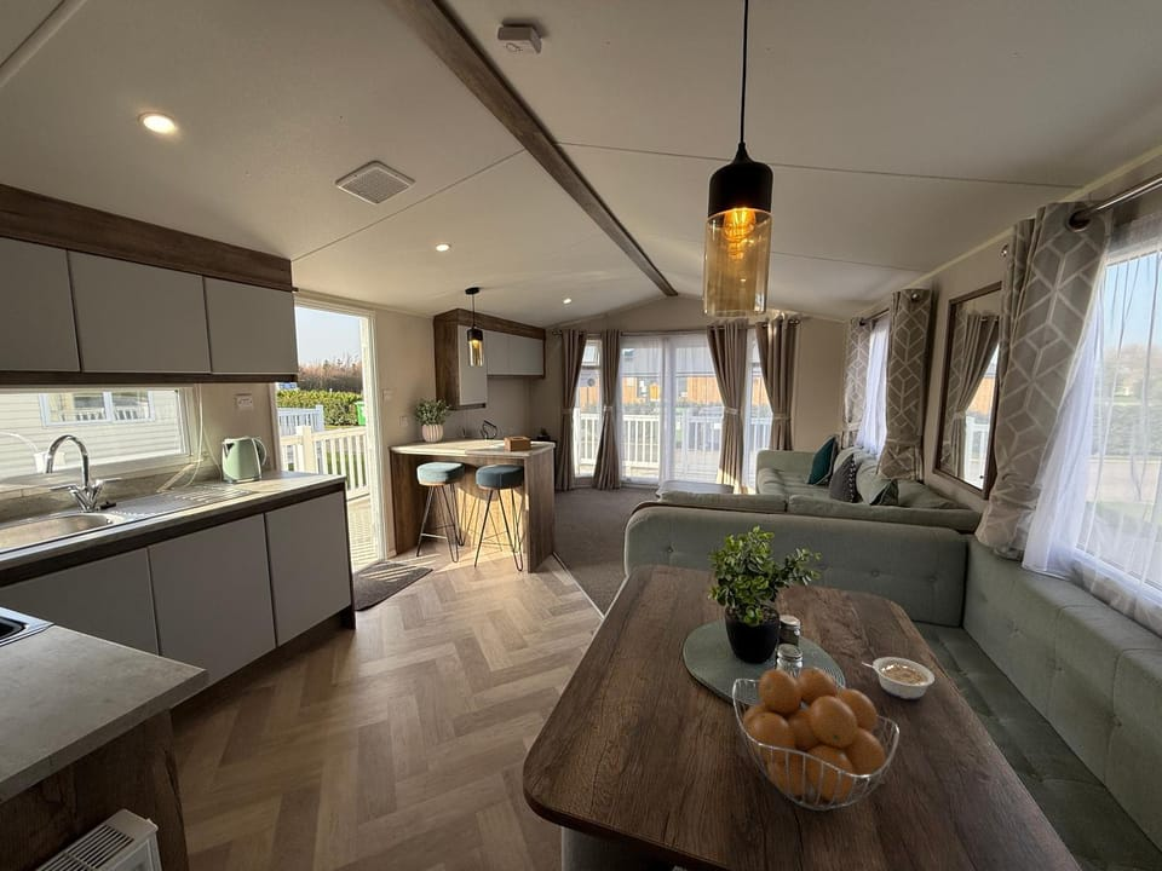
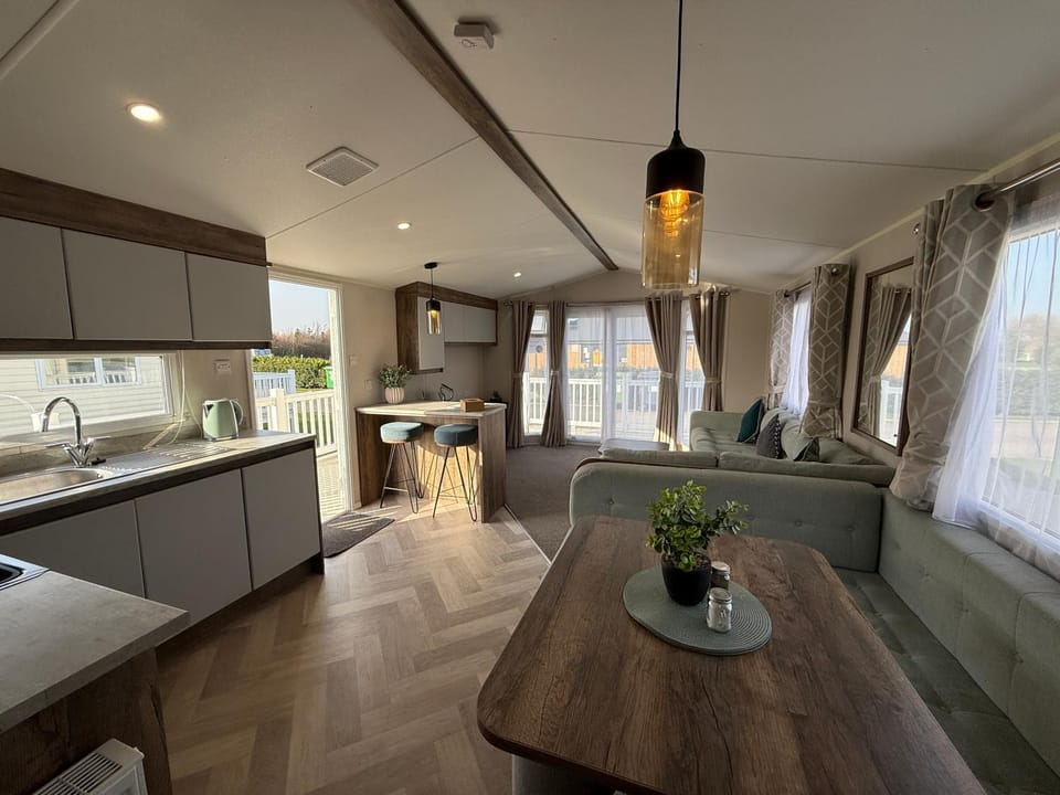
- legume (901, 677)
- fruit basket (809, 736)
